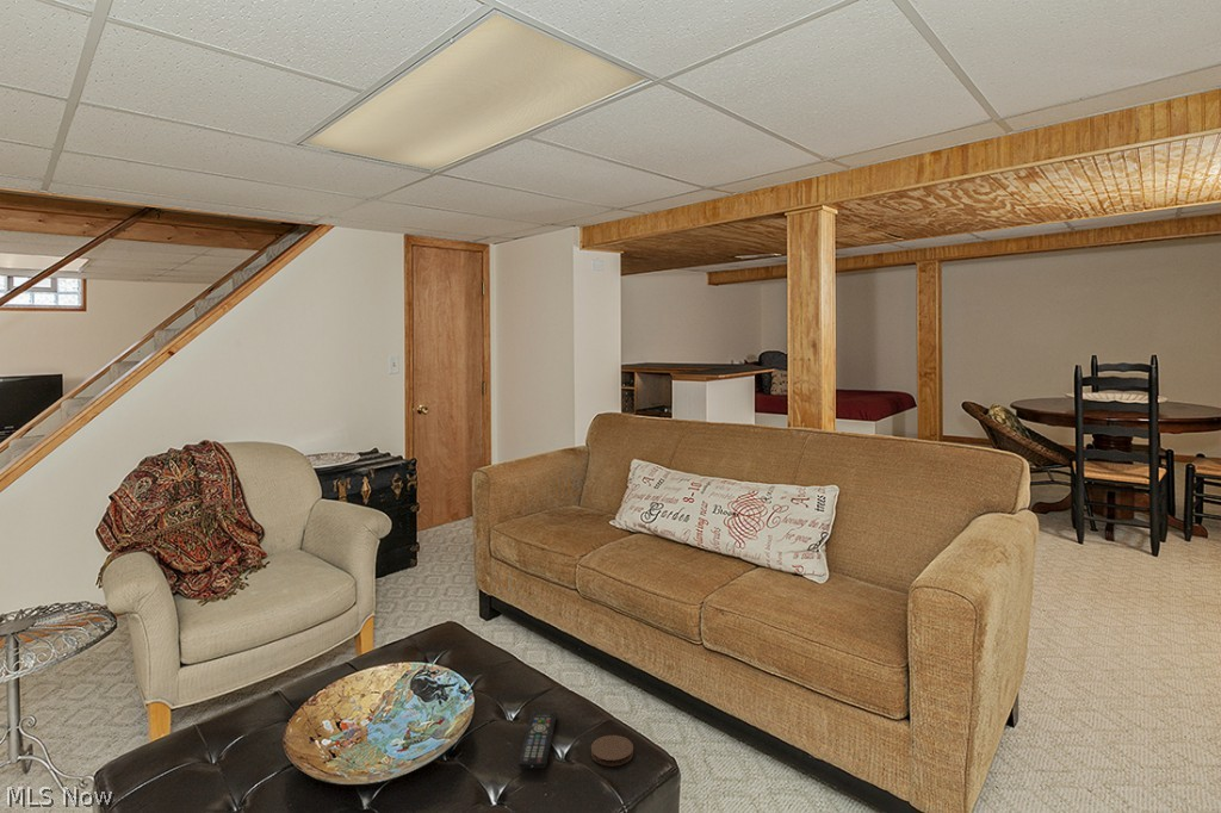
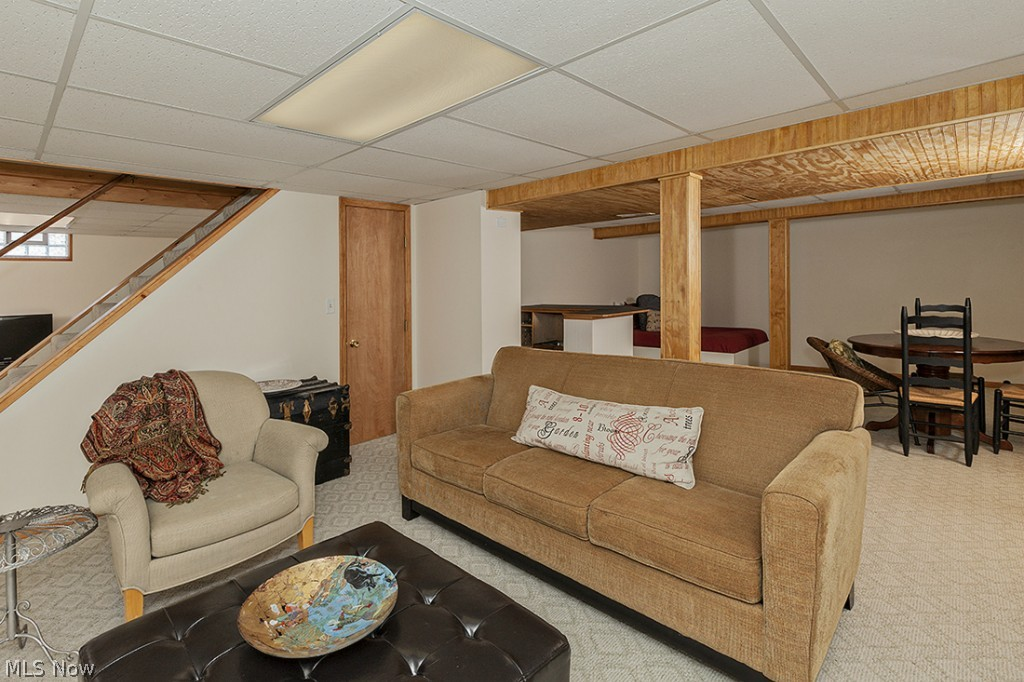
- coaster (612, 750)
- remote control (539, 737)
